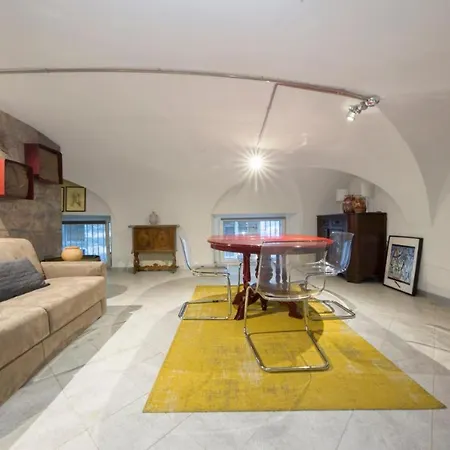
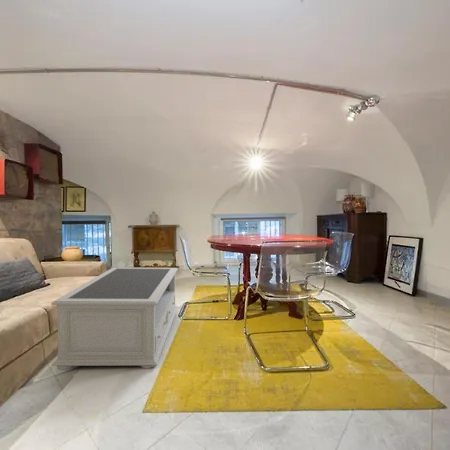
+ coffee table (129, 307)
